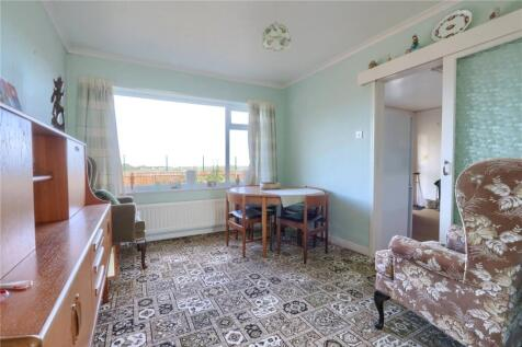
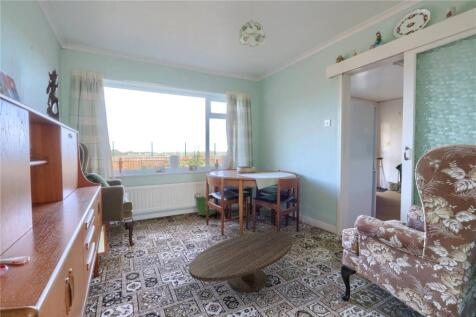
+ bucket (205, 203)
+ coffee table (247, 264)
